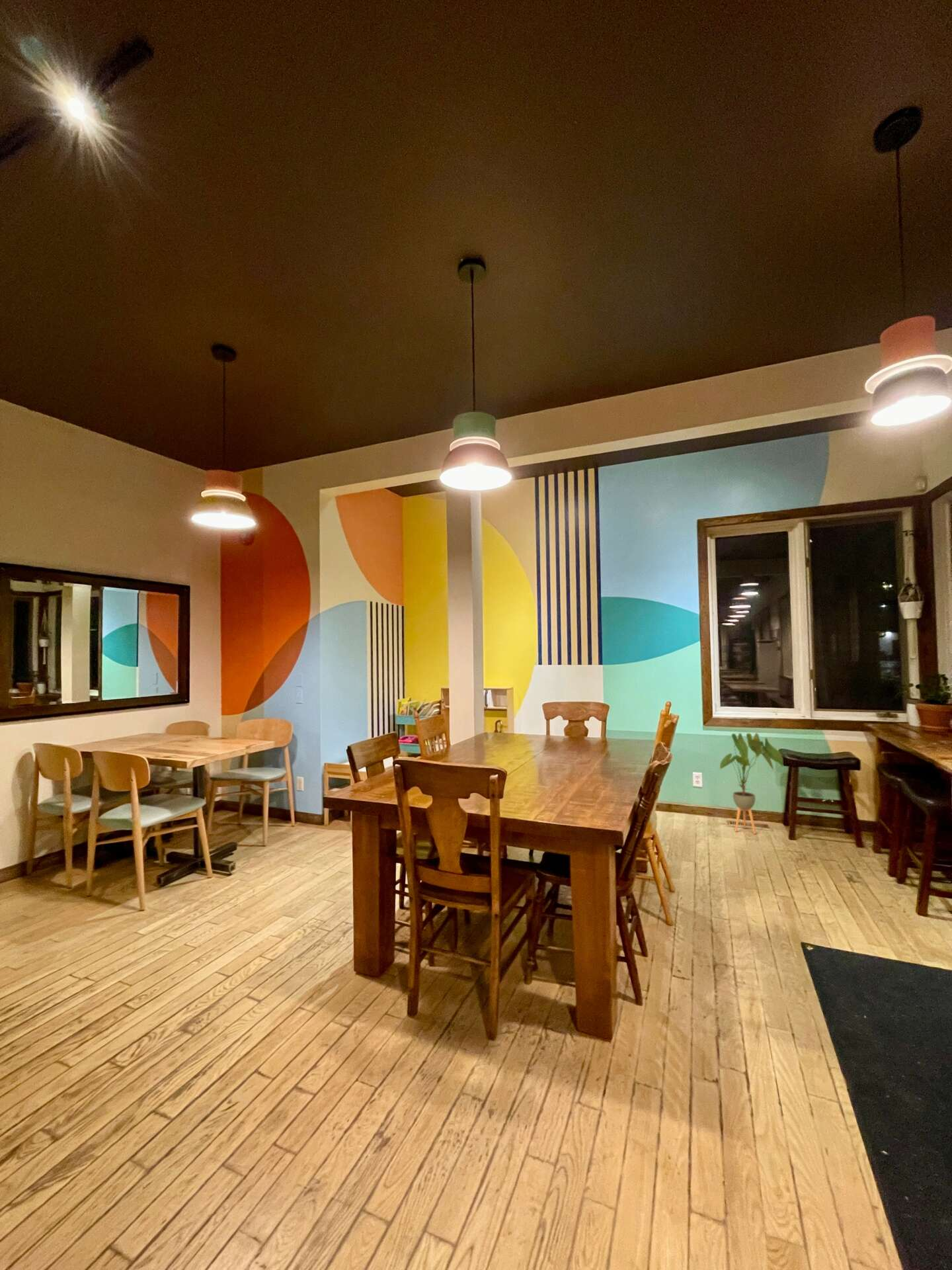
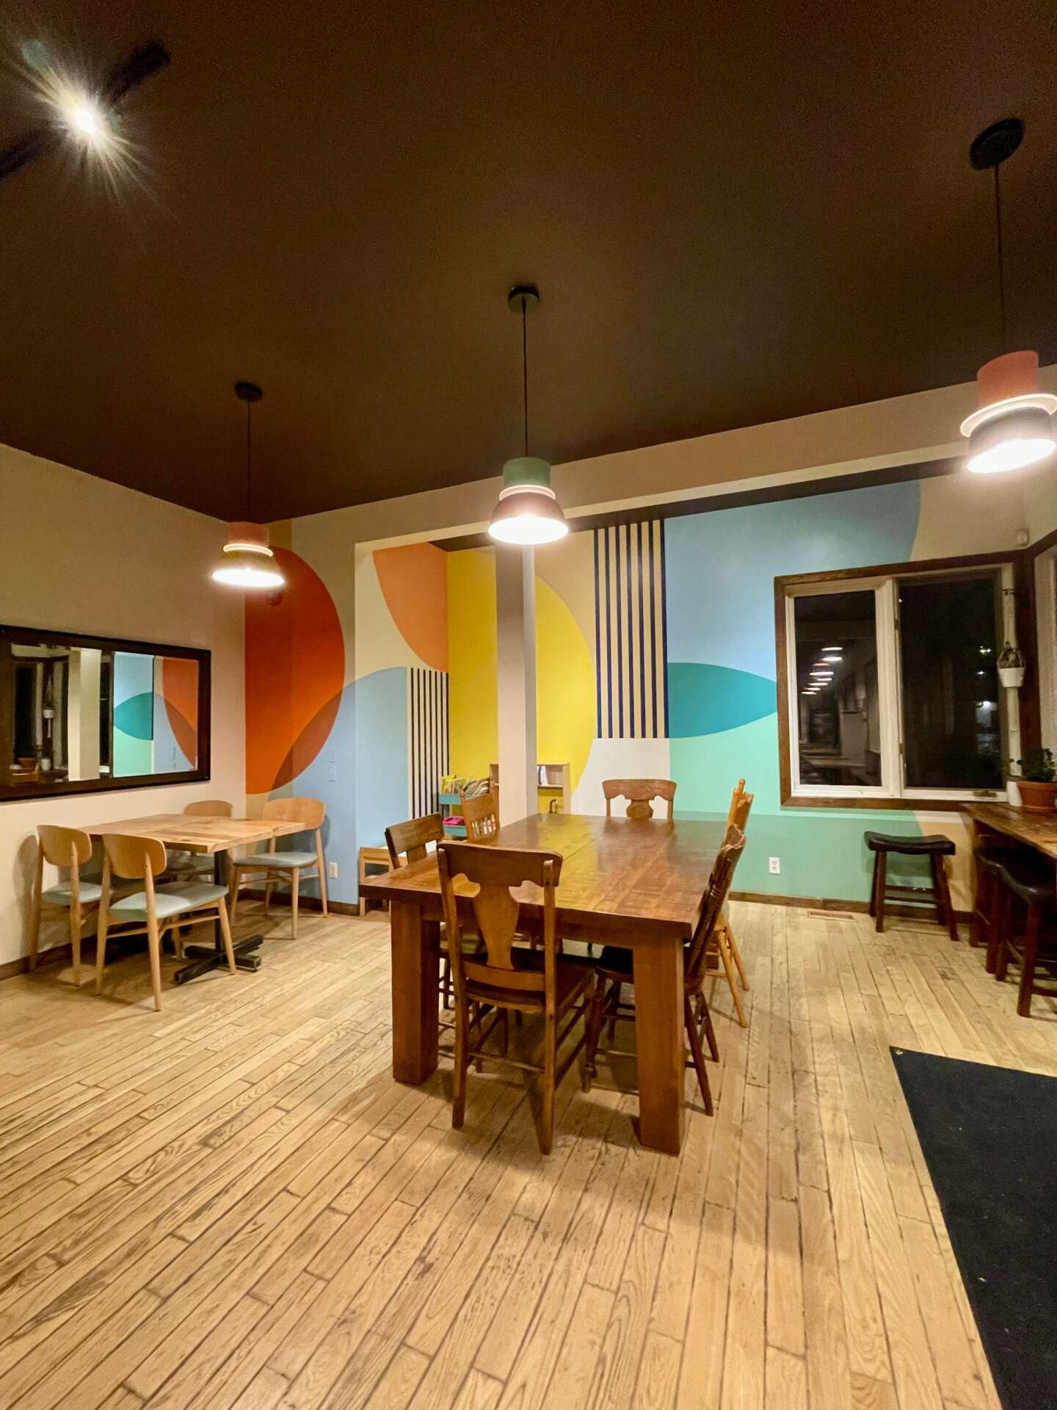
- house plant (748, 781)
